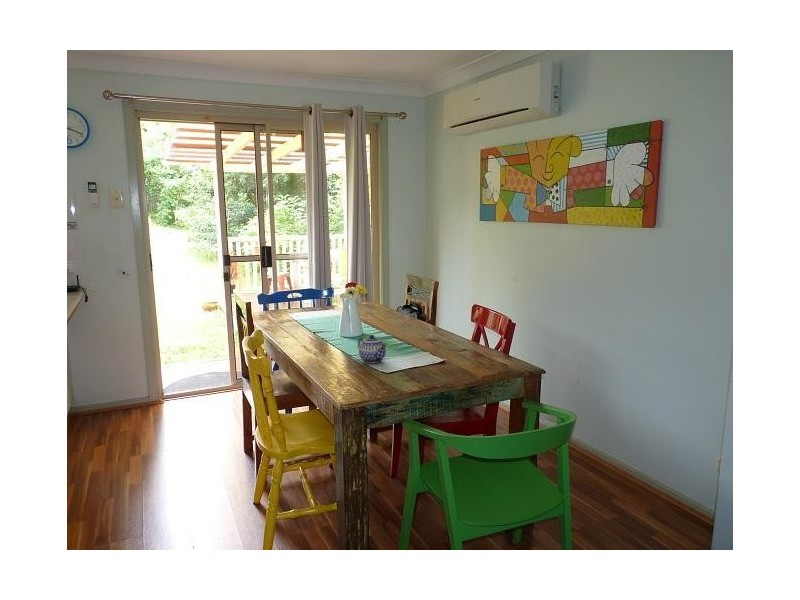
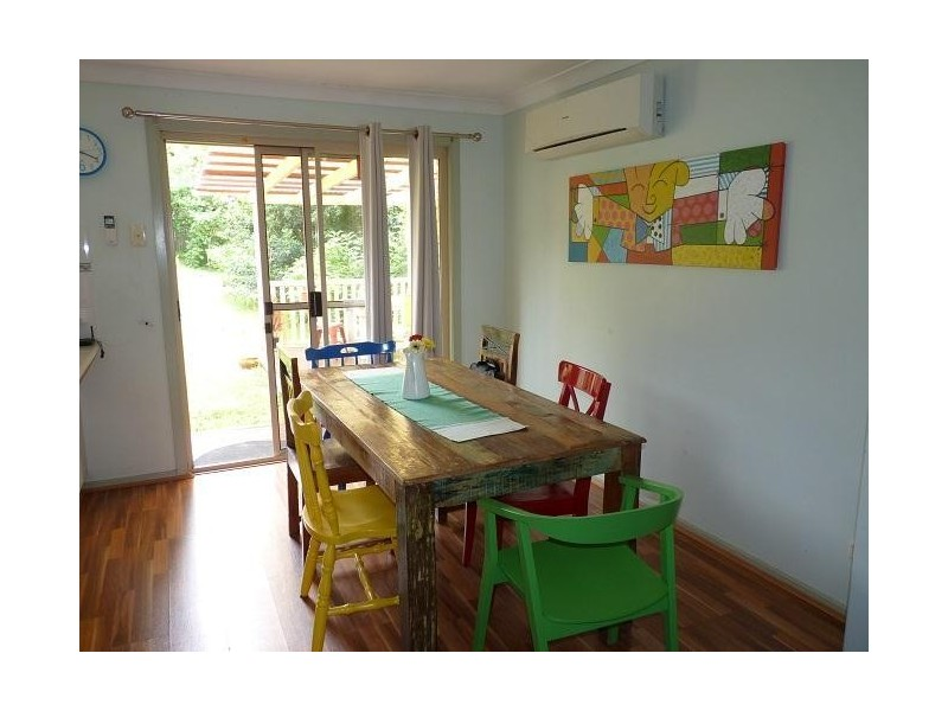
- teapot (372, 348)
